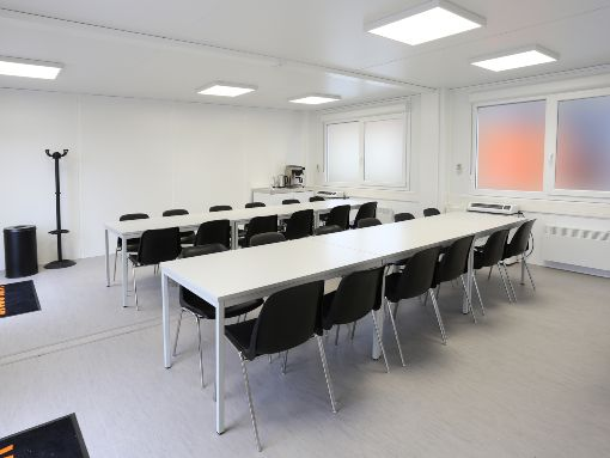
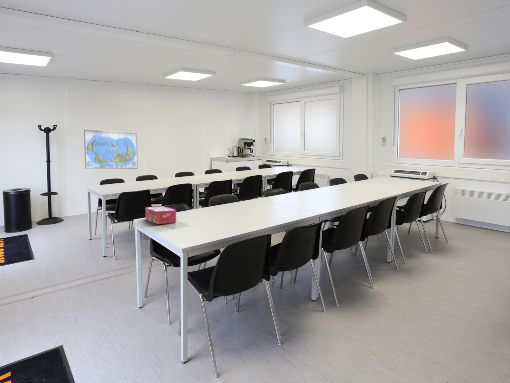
+ world map (112, 150)
+ tissue box (160, 214)
